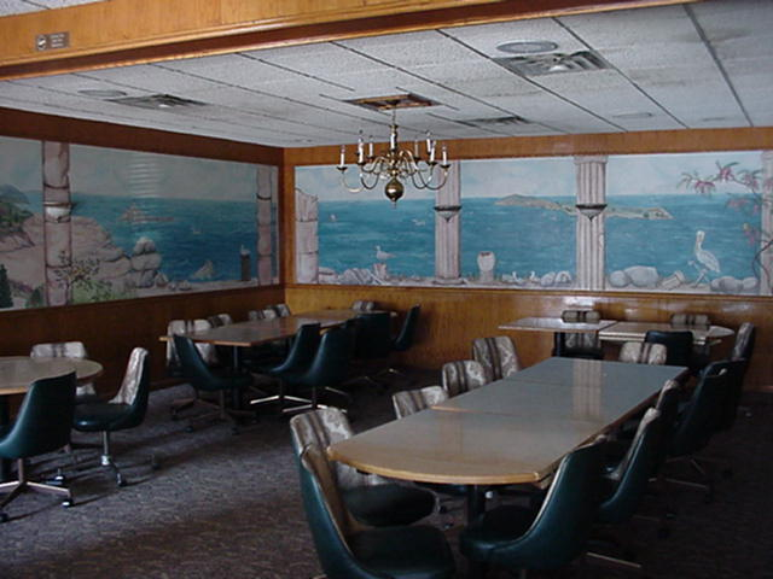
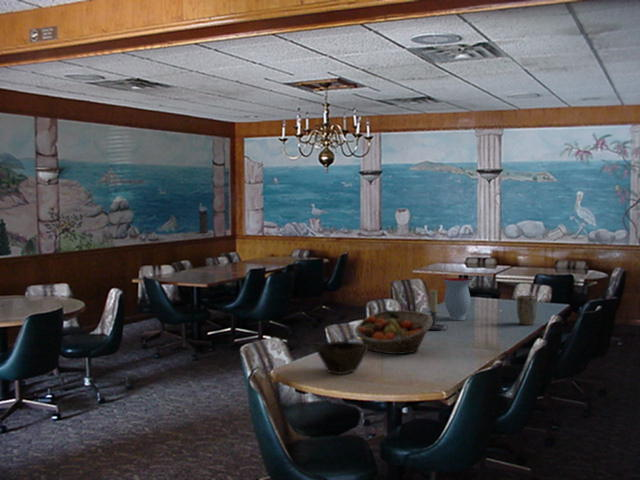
+ candle holder (435, 309)
+ vase (457, 299)
+ bowl (341, 356)
+ plant pot (526, 310)
+ fruit basket (393, 331)
